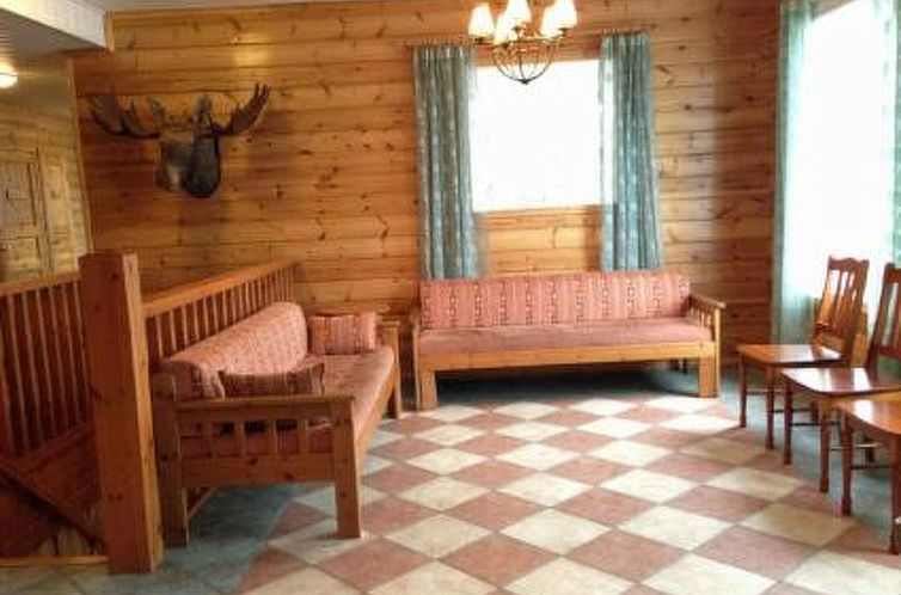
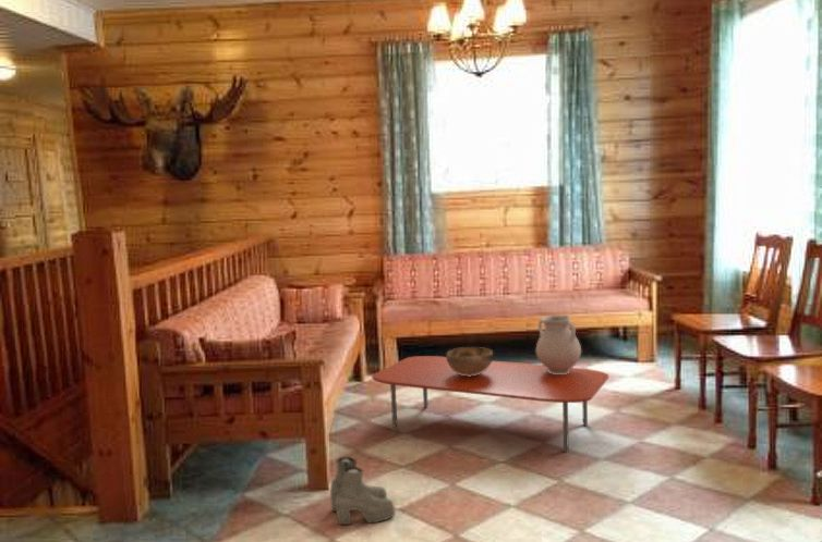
+ coffee table (491, 395)
+ boots (361, 486)
+ decorative bowl (470, 362)
+ vase (557, 343)
